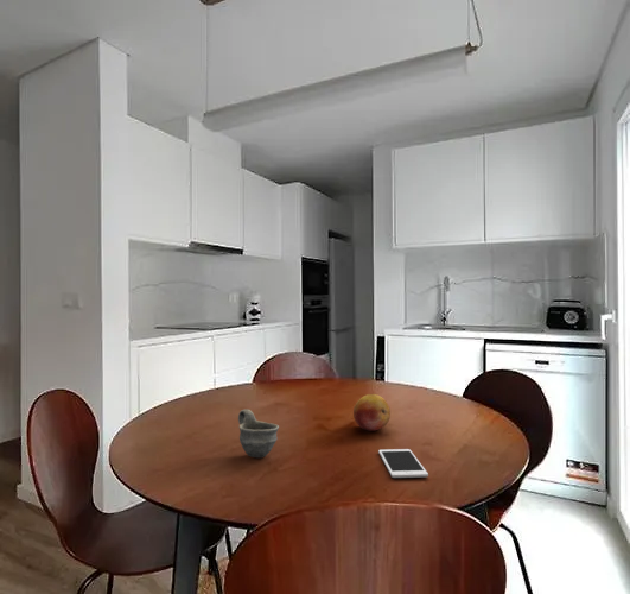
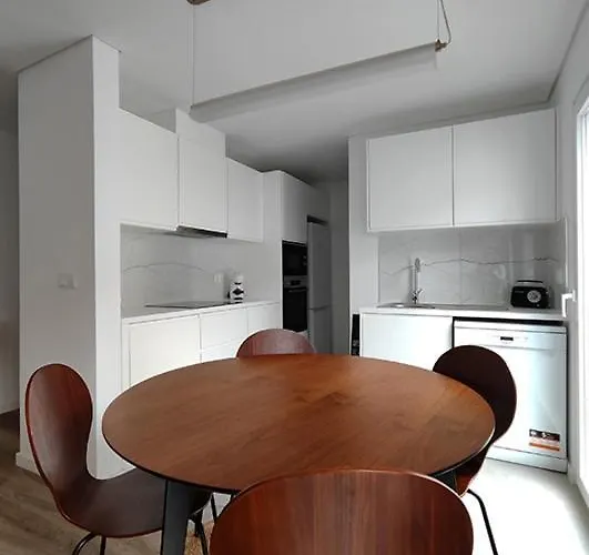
- cell phone (401, 462)
- fruit (371, 411)
- cup (257, 432)
